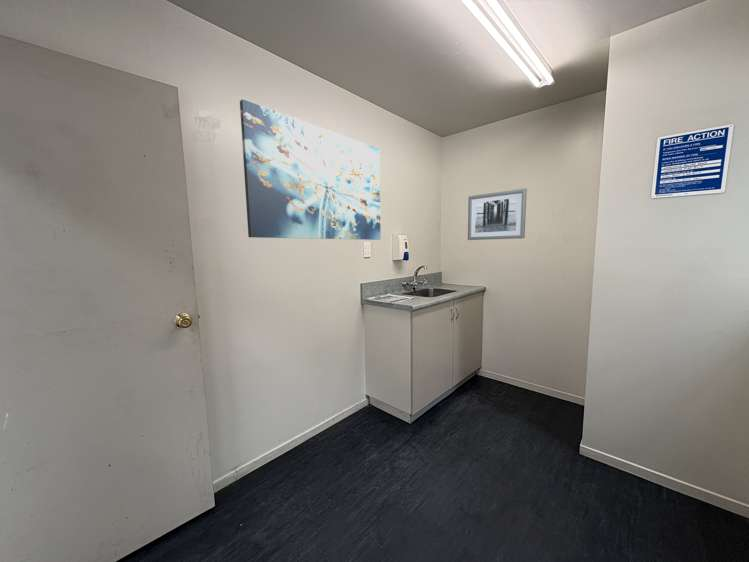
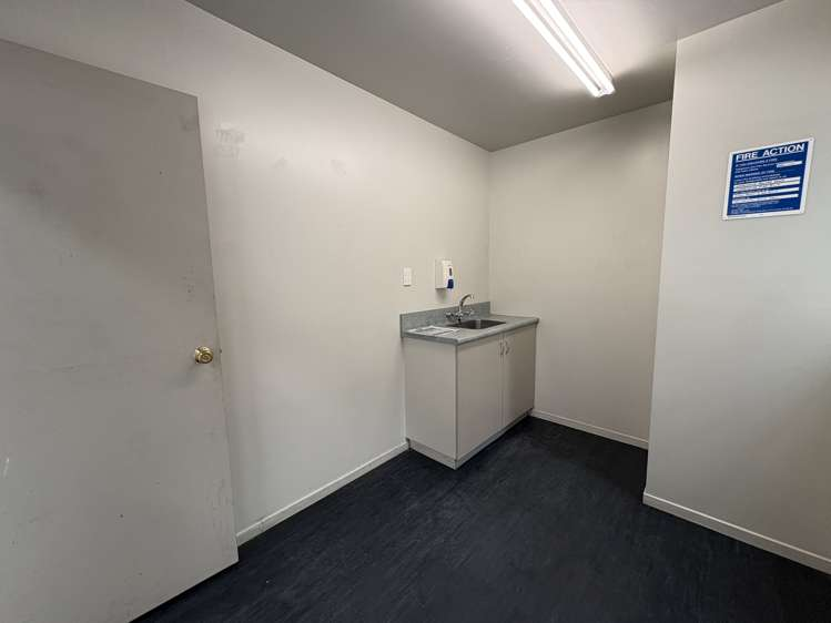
- wall art (495, 216)
- wall art (325, 185)
